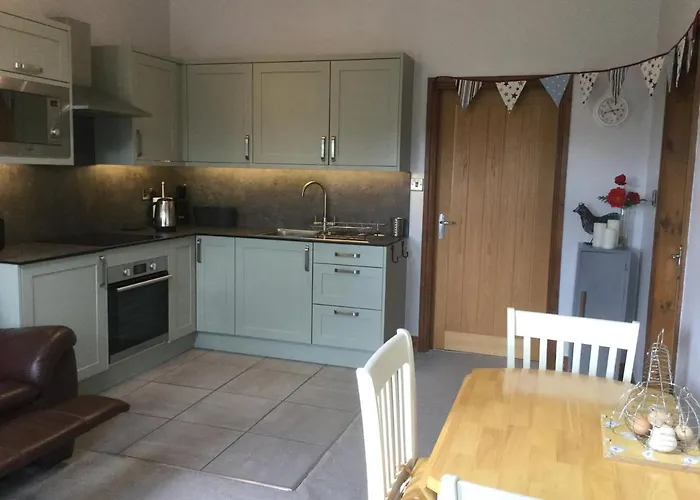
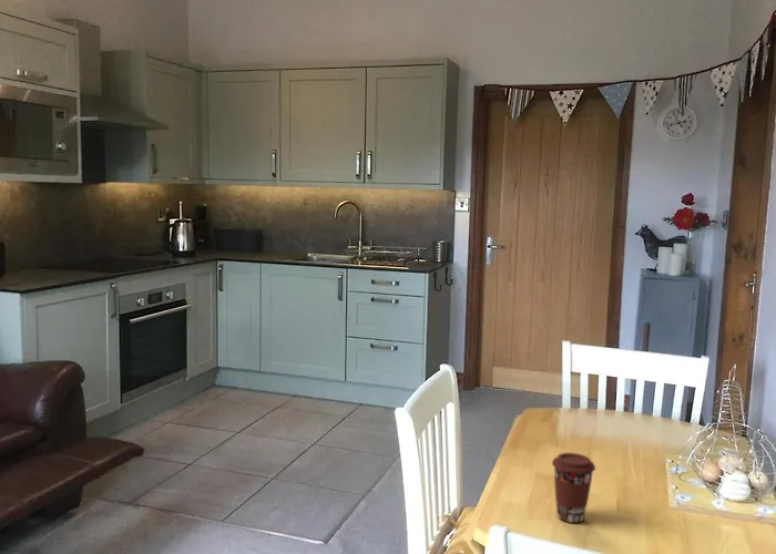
+ coffee cup (572, 488)
